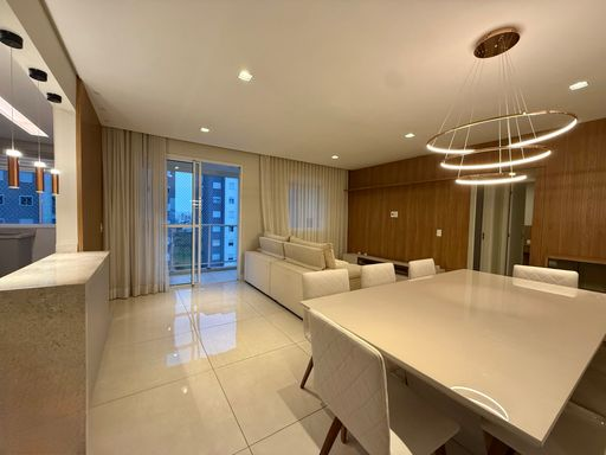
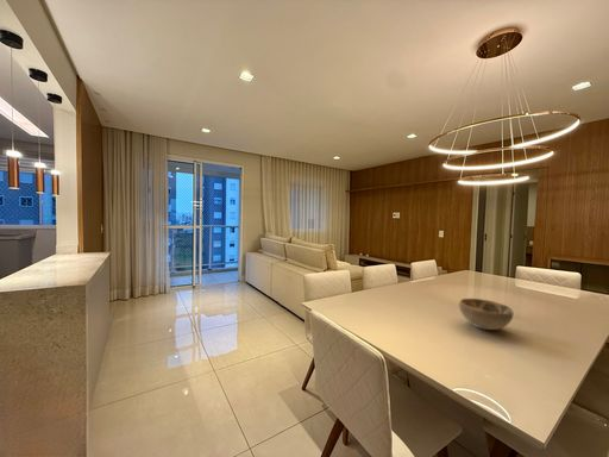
+ decorative bowl (483, 315)
